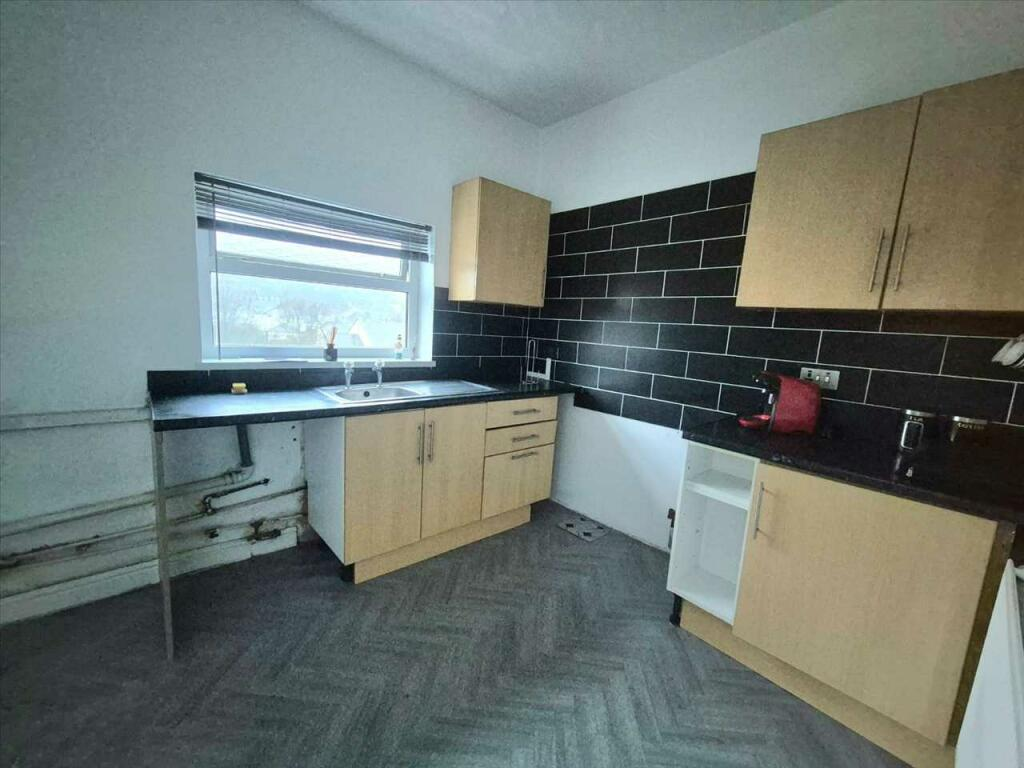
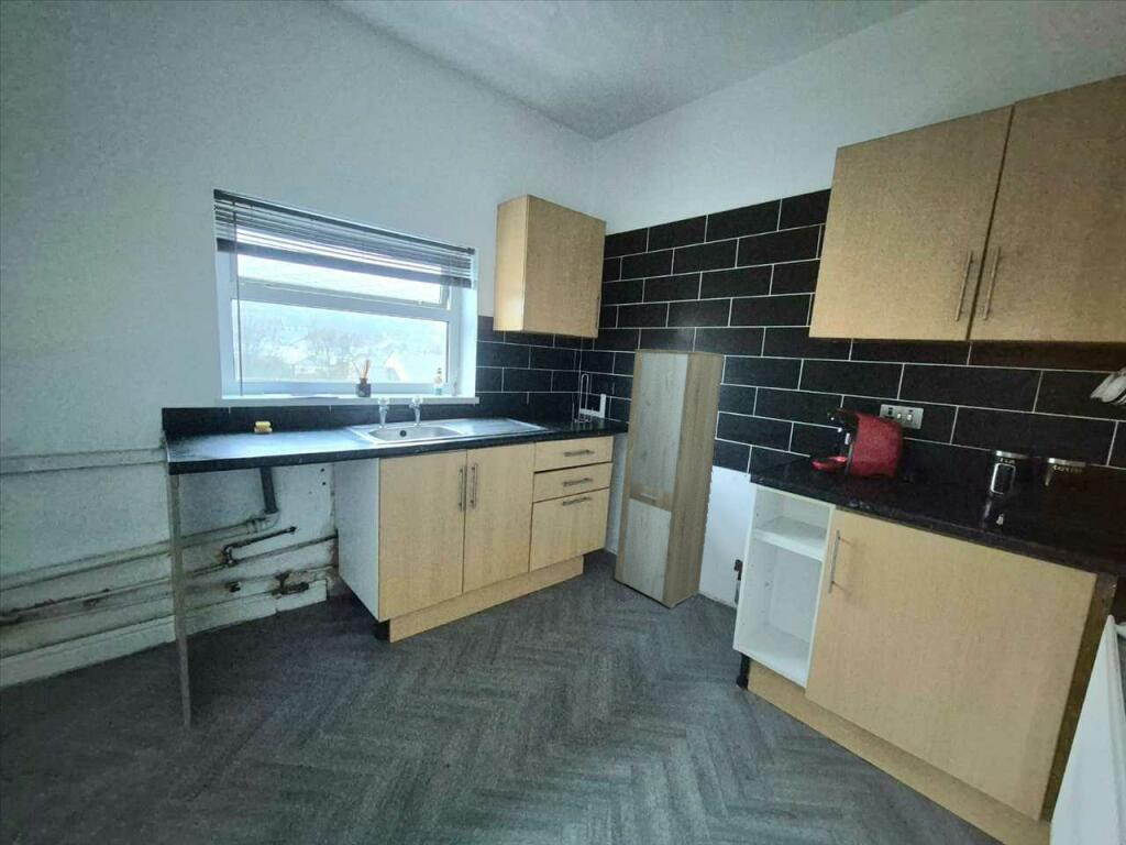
+ cabinet (666, 473)
